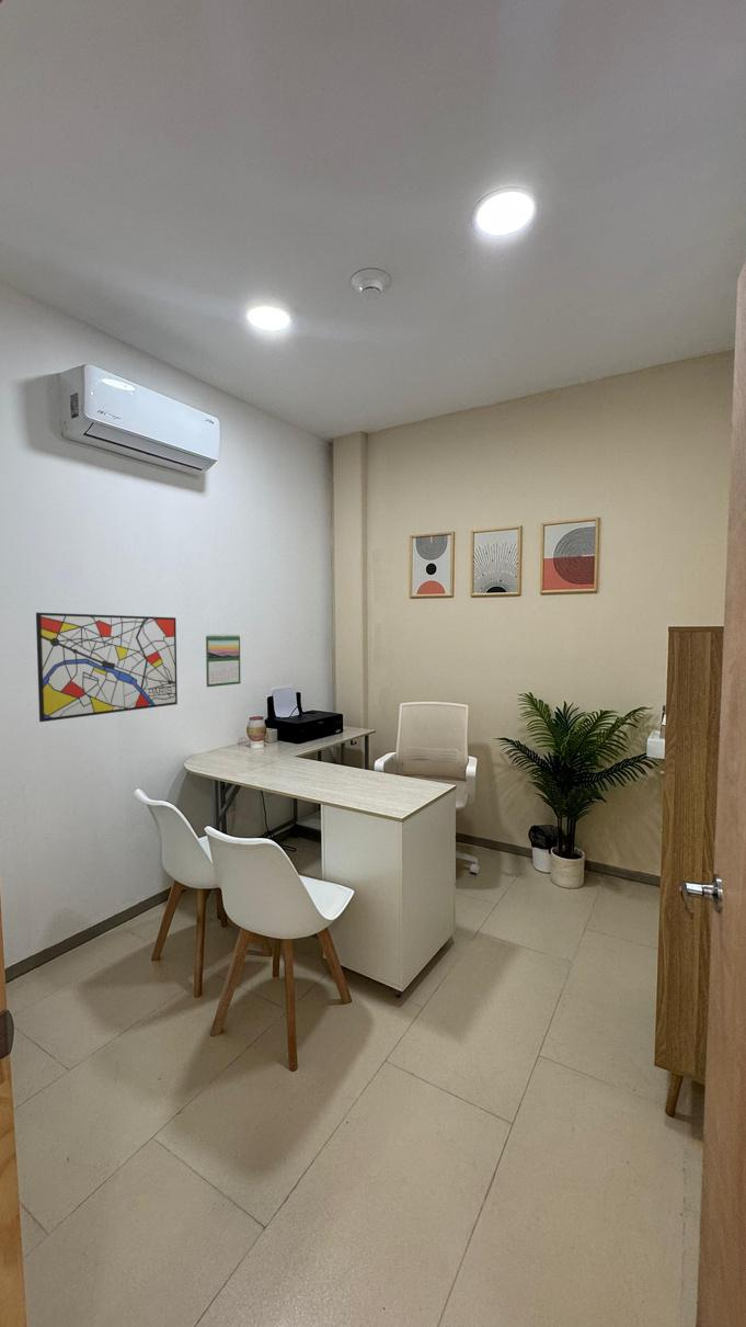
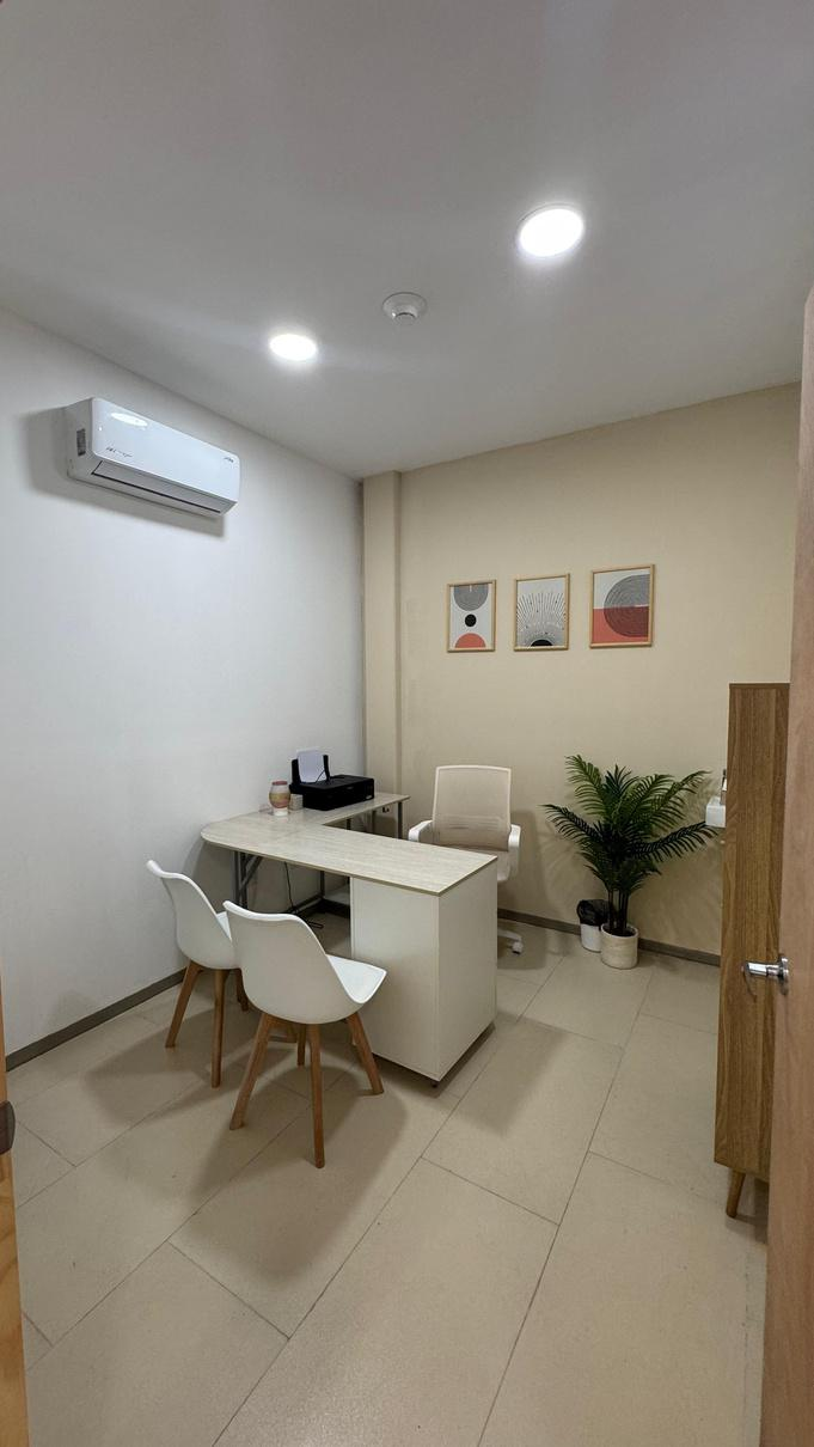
- calendar (223, 659)
- wall art (115, 664)
